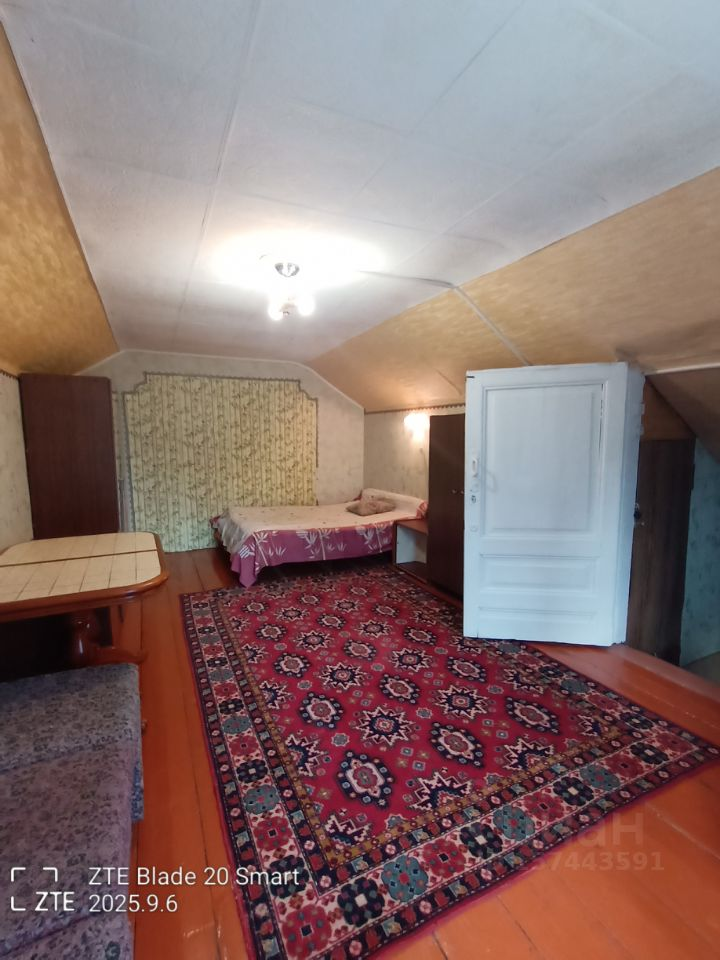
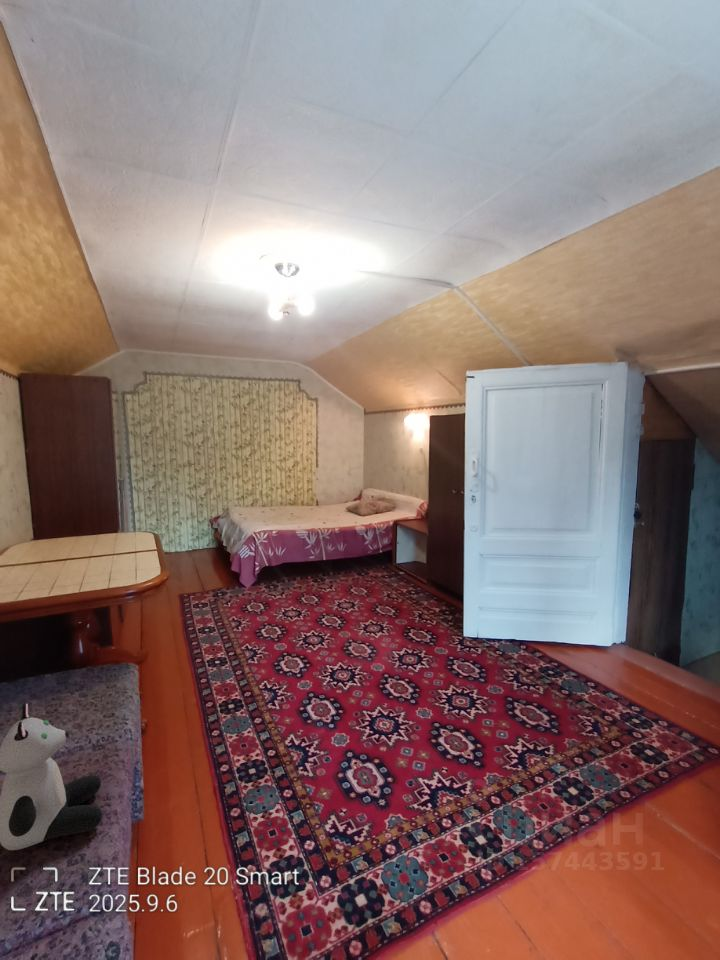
+ stuffed animal (50, 766)
